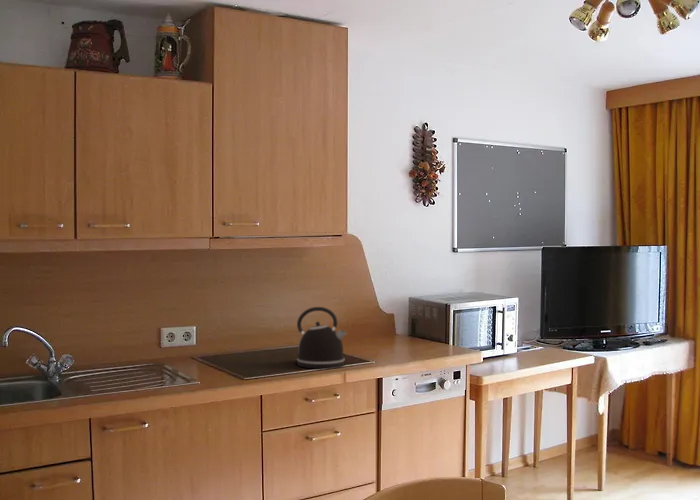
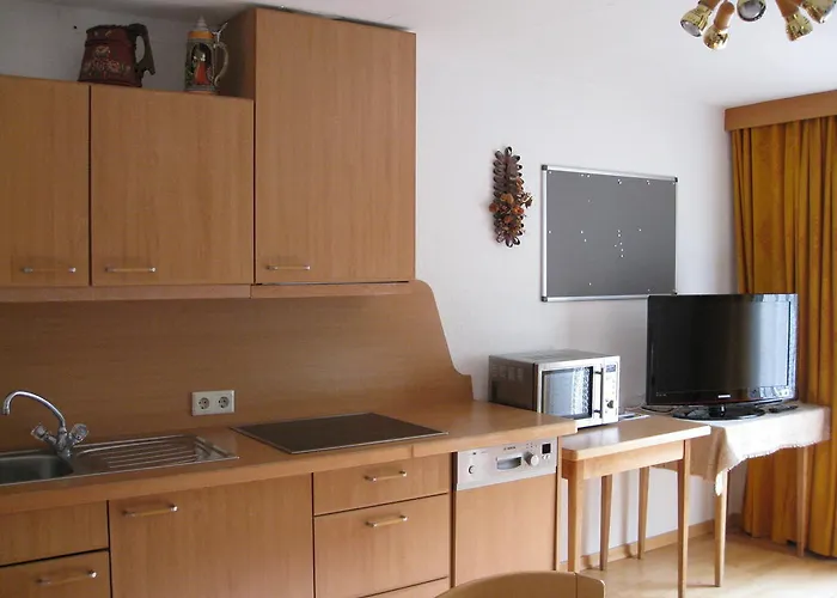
- kettle (320, 335)
